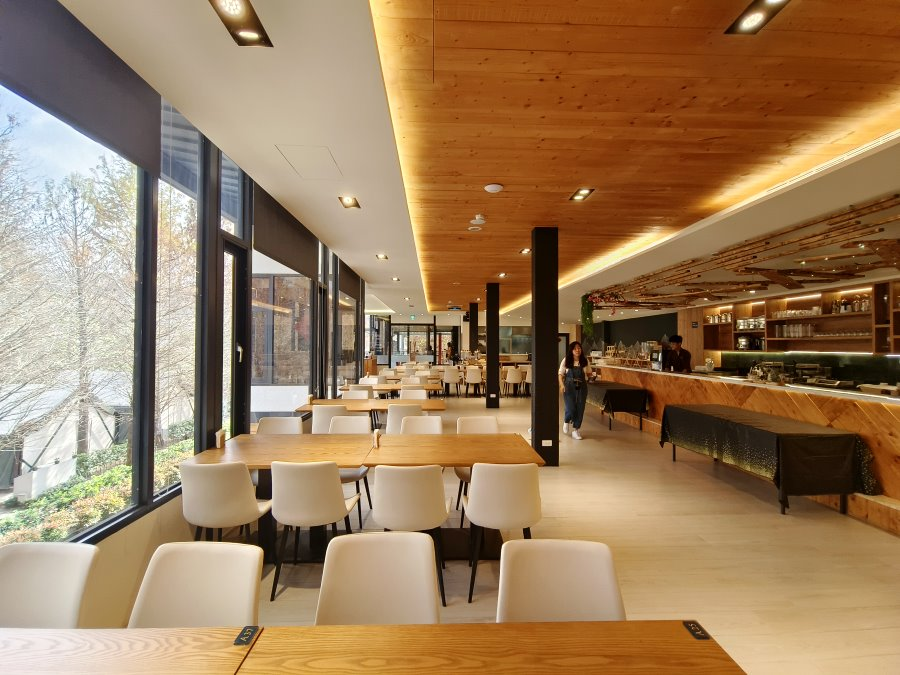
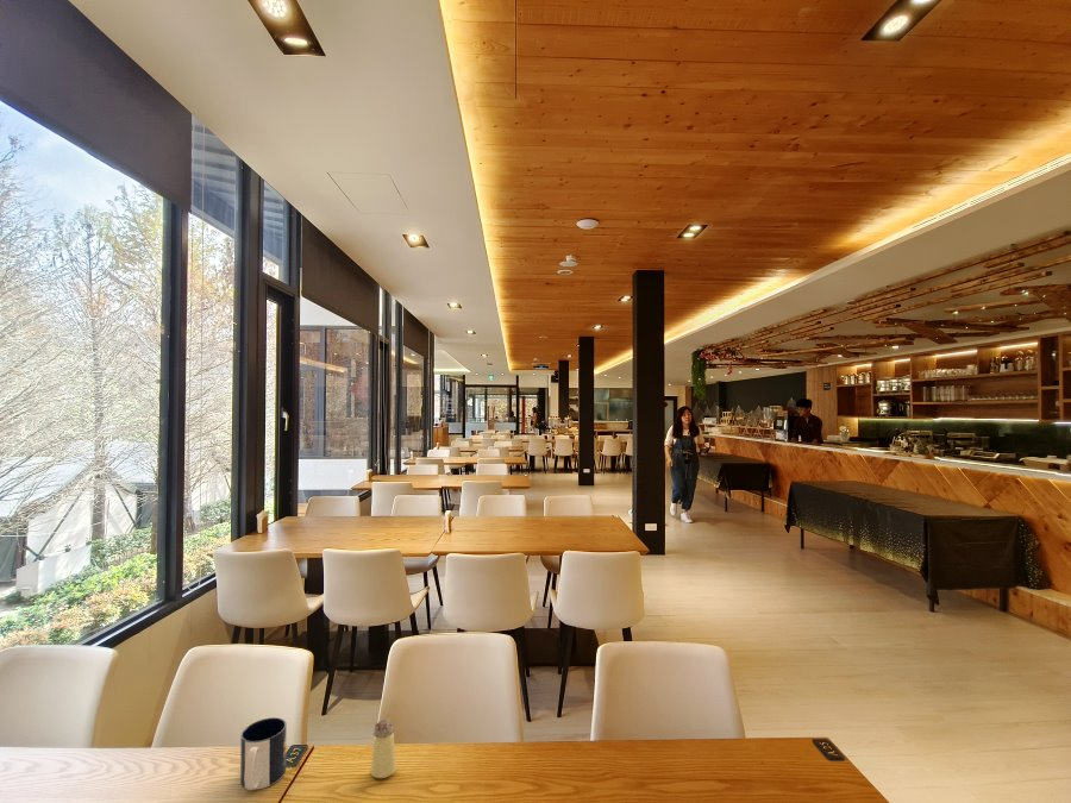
+ saltshaker (383, 747)
+ mug (259, 758)
